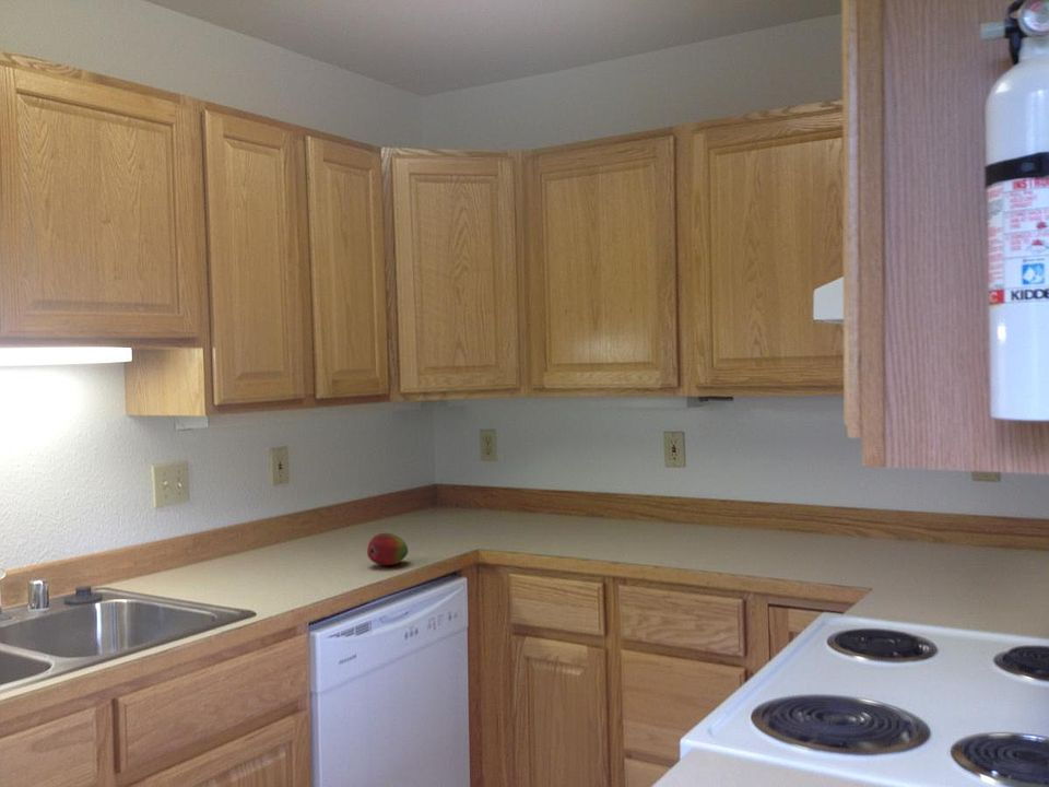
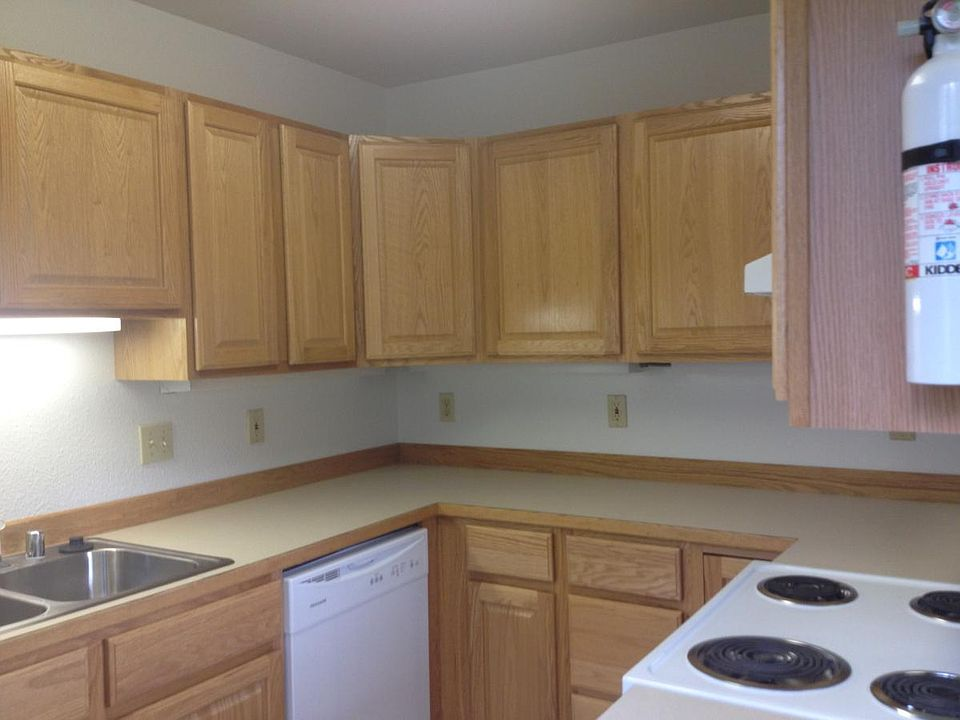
- fruit (388, 549)
